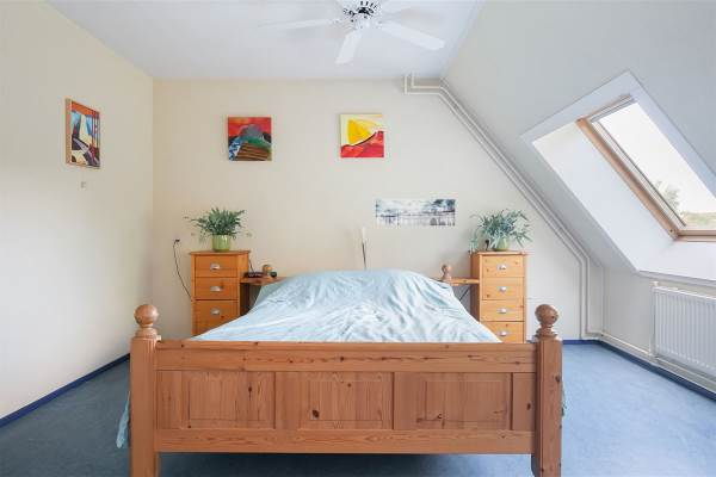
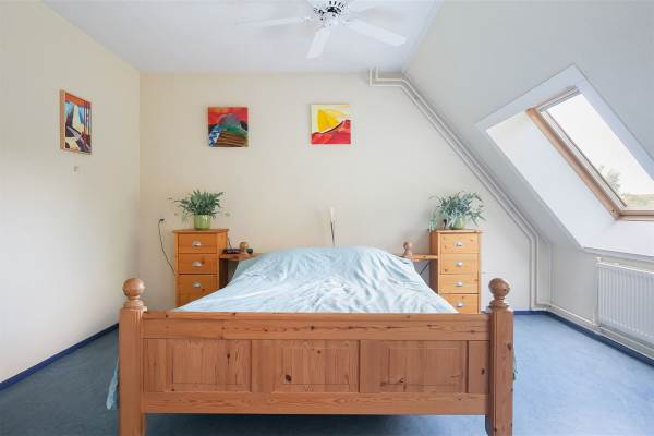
- wall art (414, 212)
